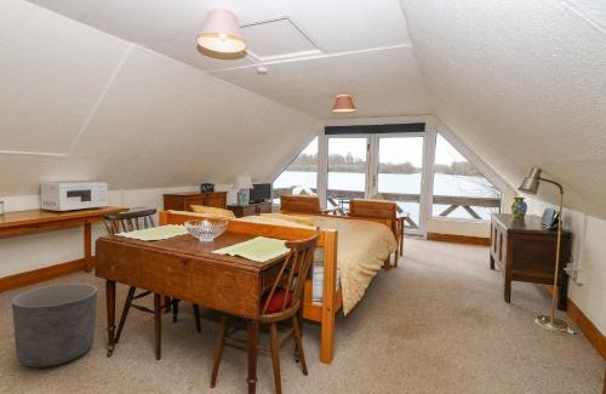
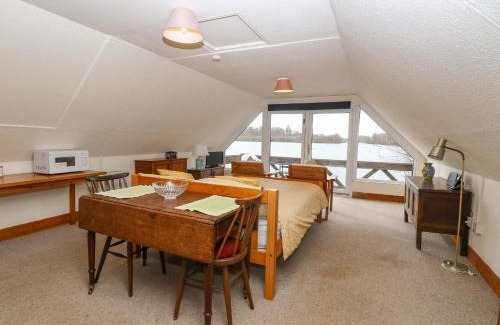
- planter (57, 324)
